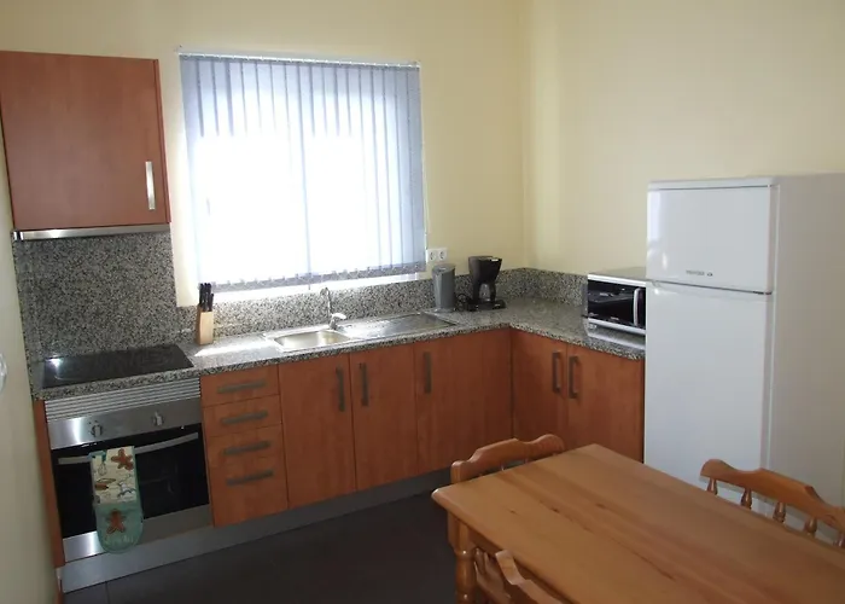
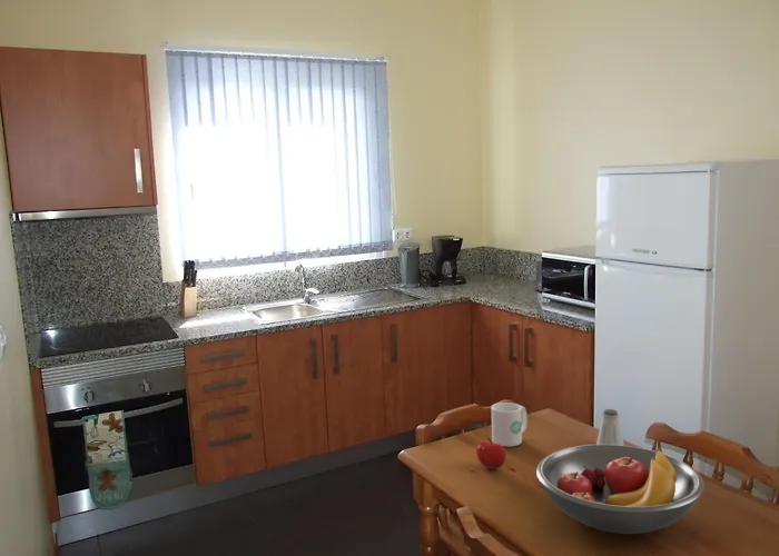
+ apple (491, 453)
+ mug (511, 421)
+ fruit bowl (617, 488)
+ saltshaker (610, 428)
